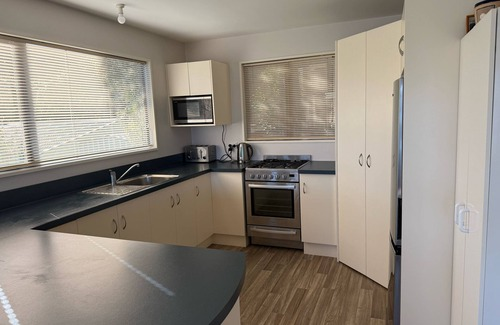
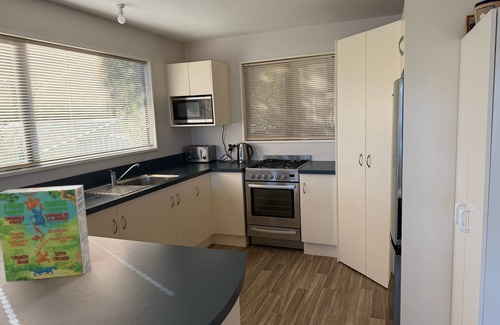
+ cereal box (45, 231)
